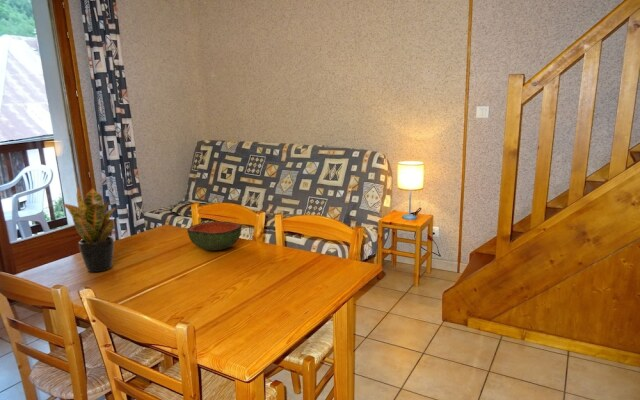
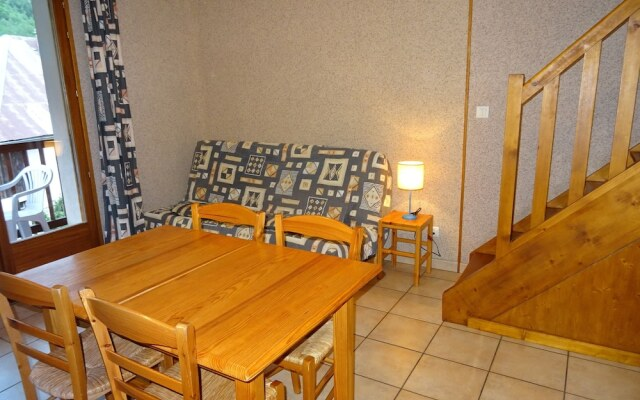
- potted plant (97, 226)
- bowl (215, 237)
